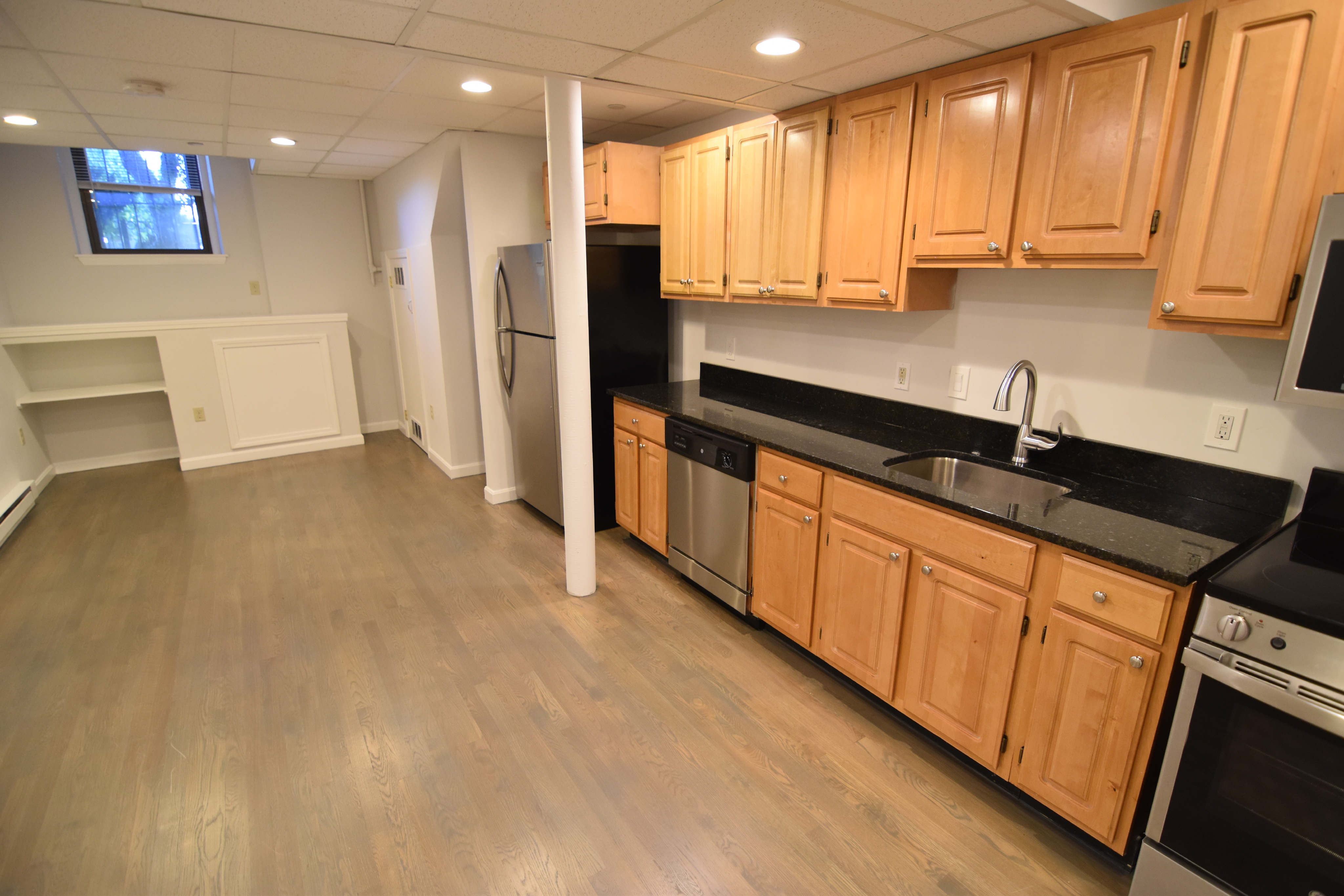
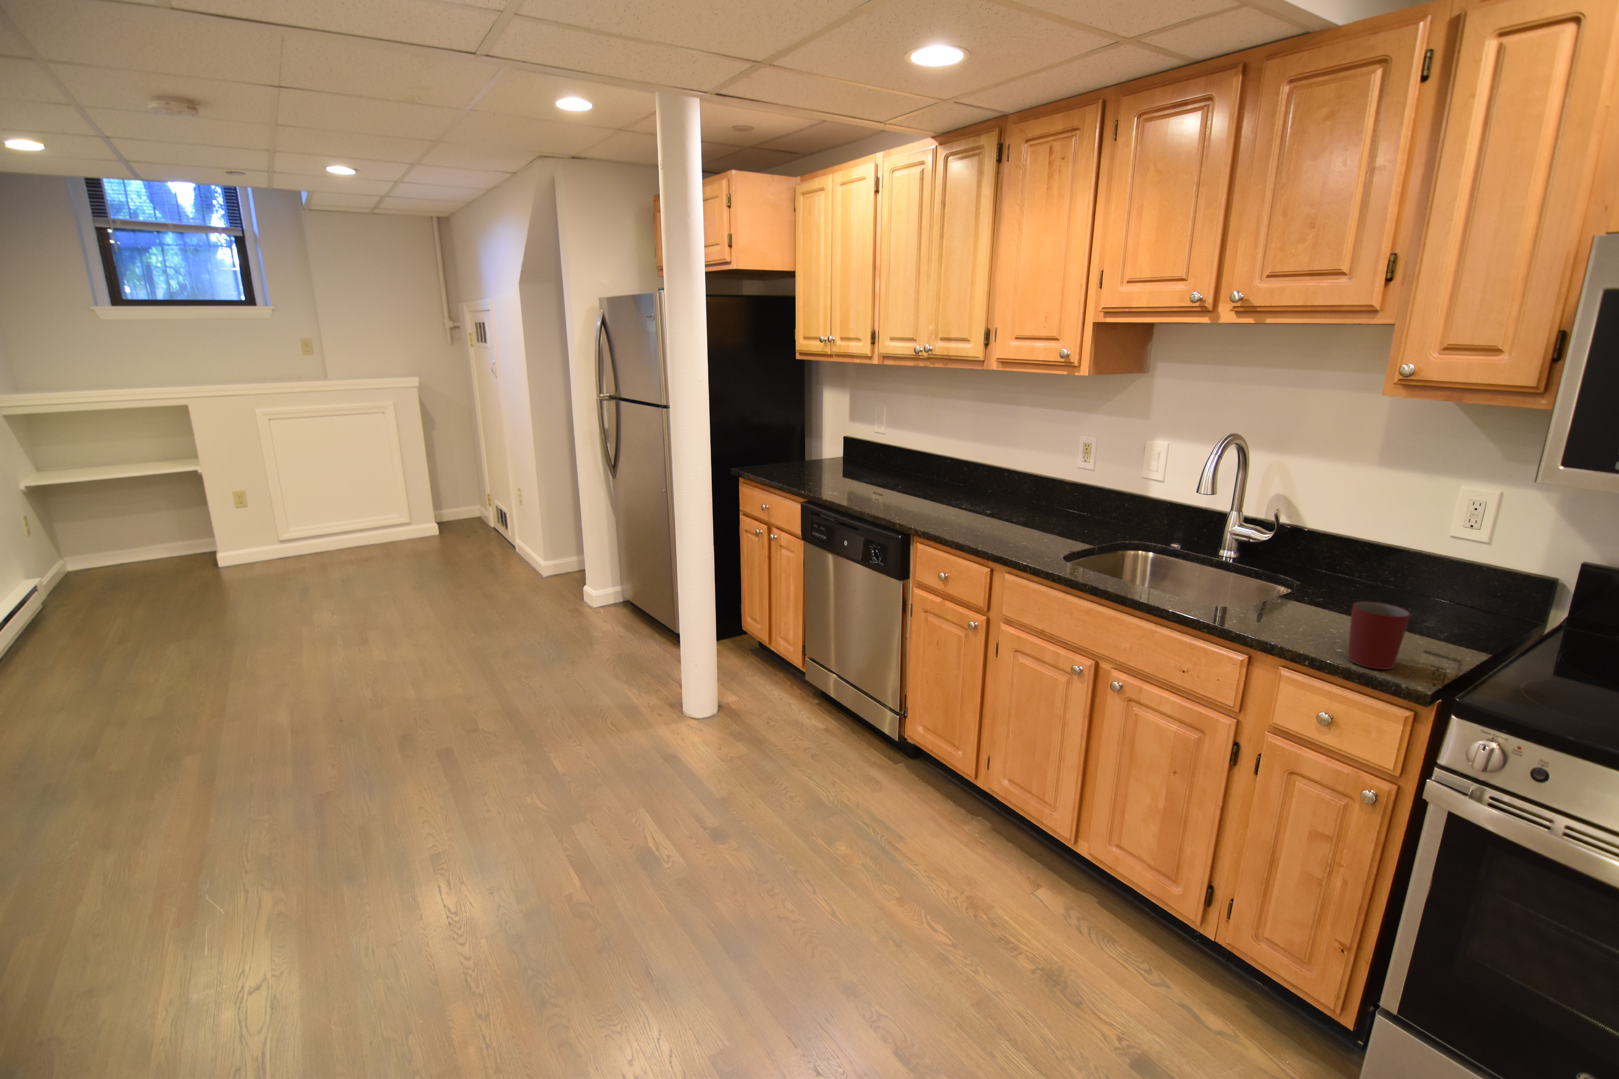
+ mug (1376, 633)
